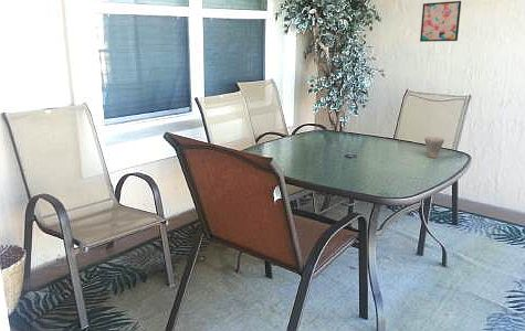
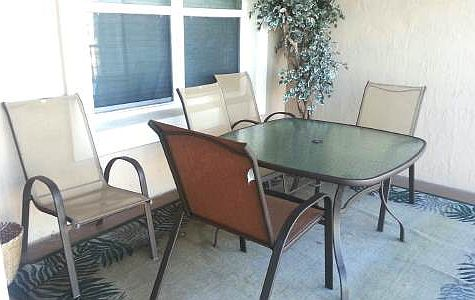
- cup (433, 147)
- wall art (440, 21)
